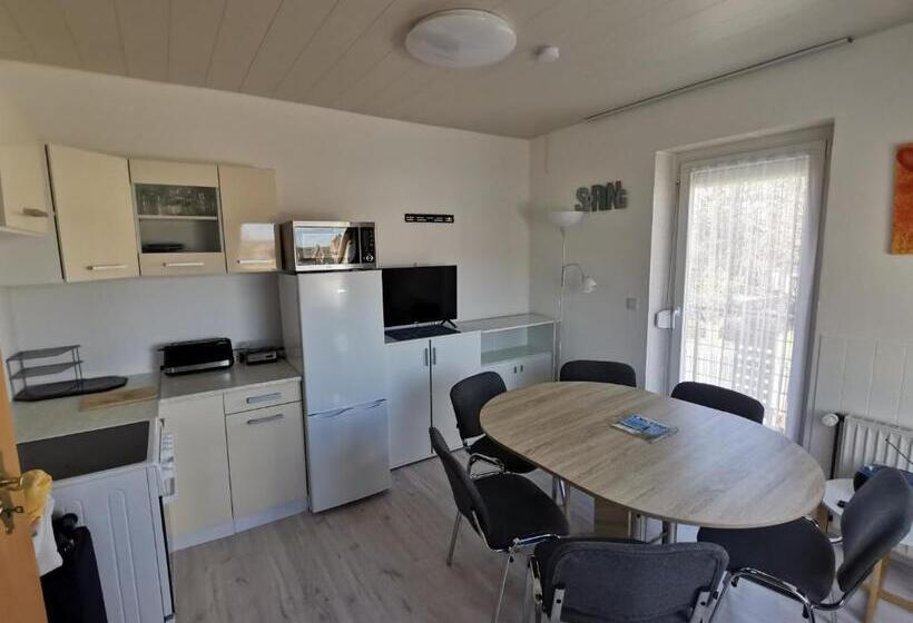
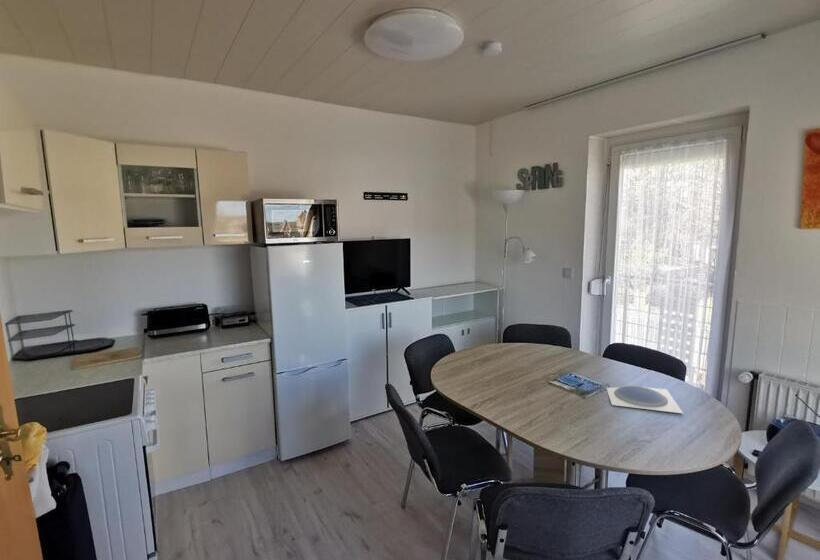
+ bowl (640, 394)
